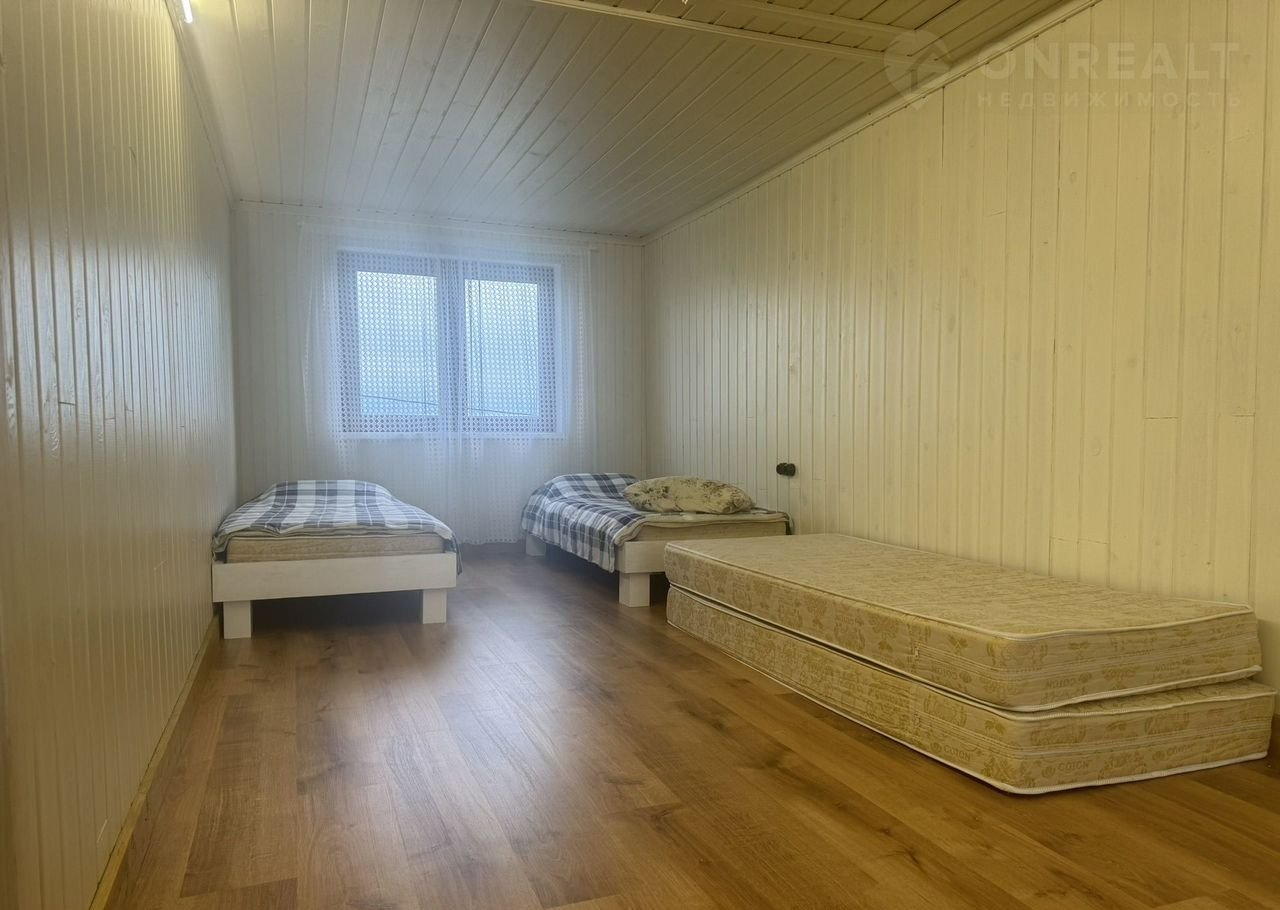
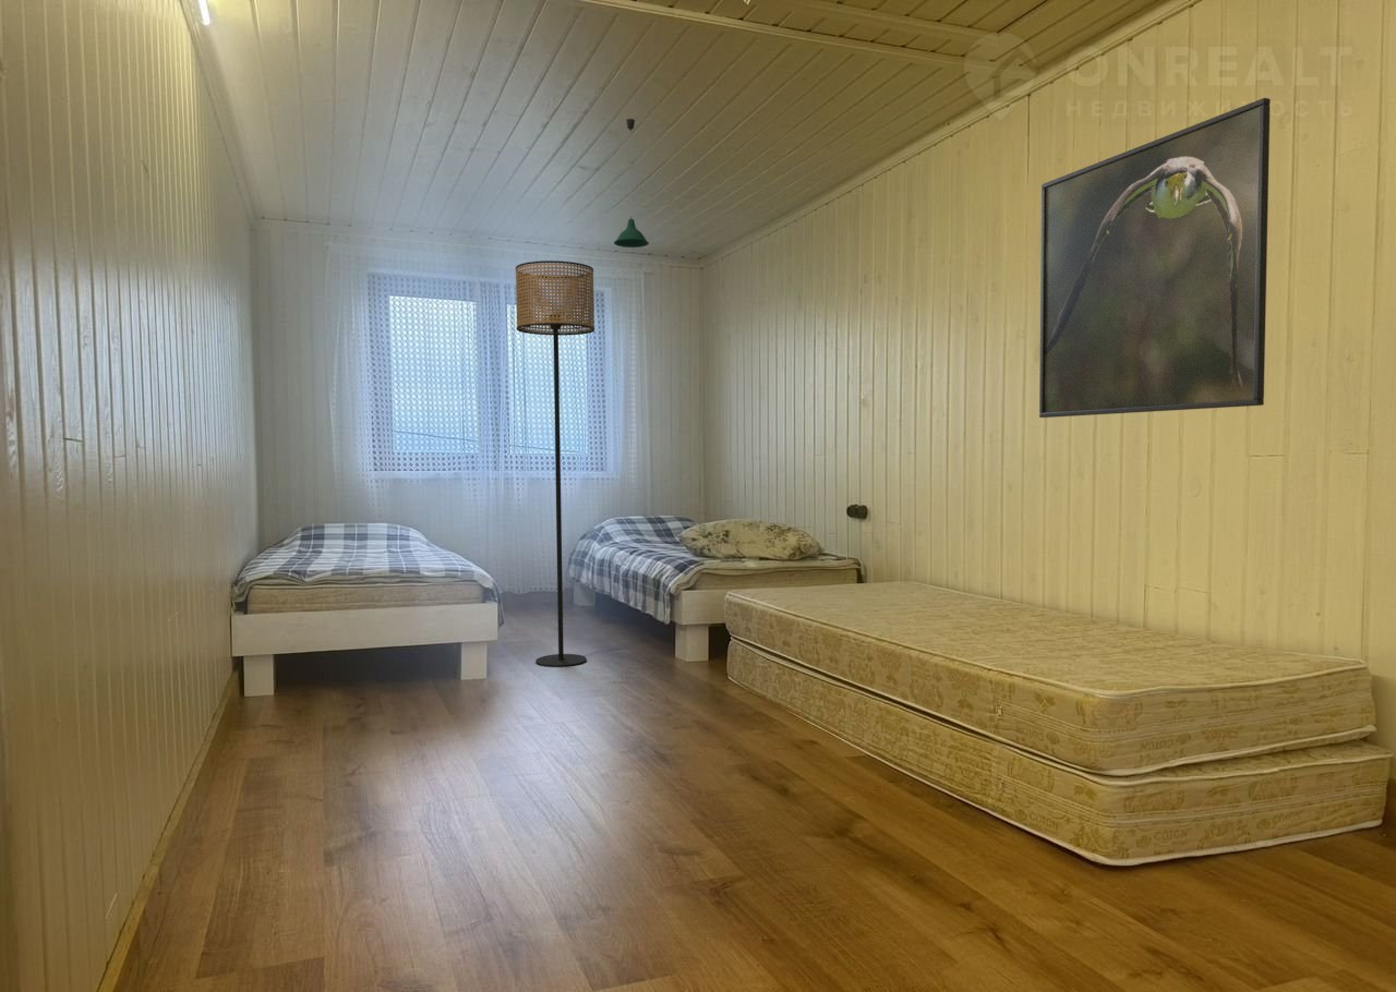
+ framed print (1138, 280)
+ pendant light (630, 182)
+ floor lamp (557, 467)
